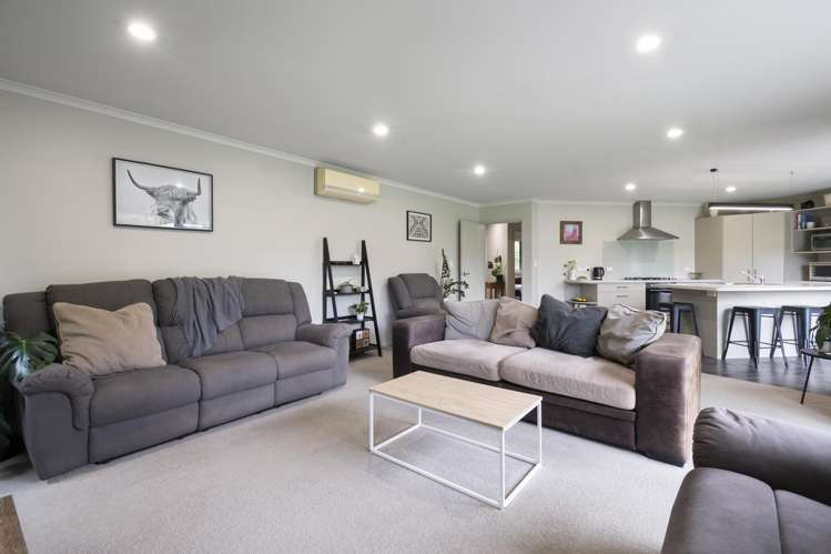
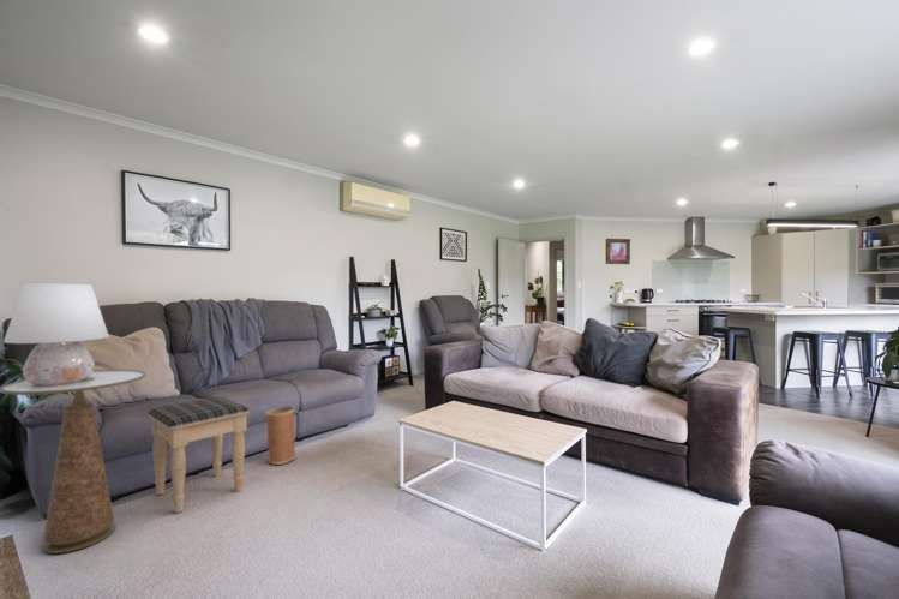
+ footstool (197, 439)
+ side table (79, 457)
+ table lamp (59, 333)
+ basket (281, 433)
